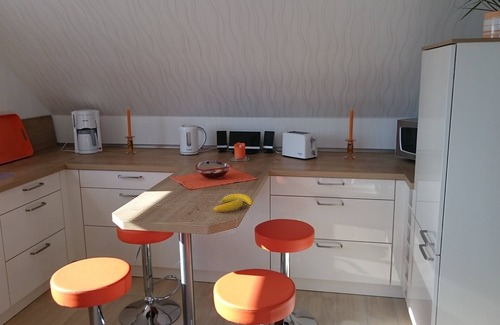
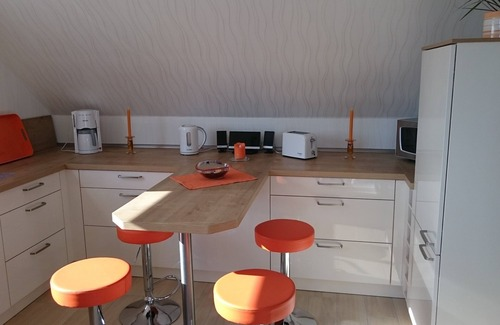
- banana (231, 202)
